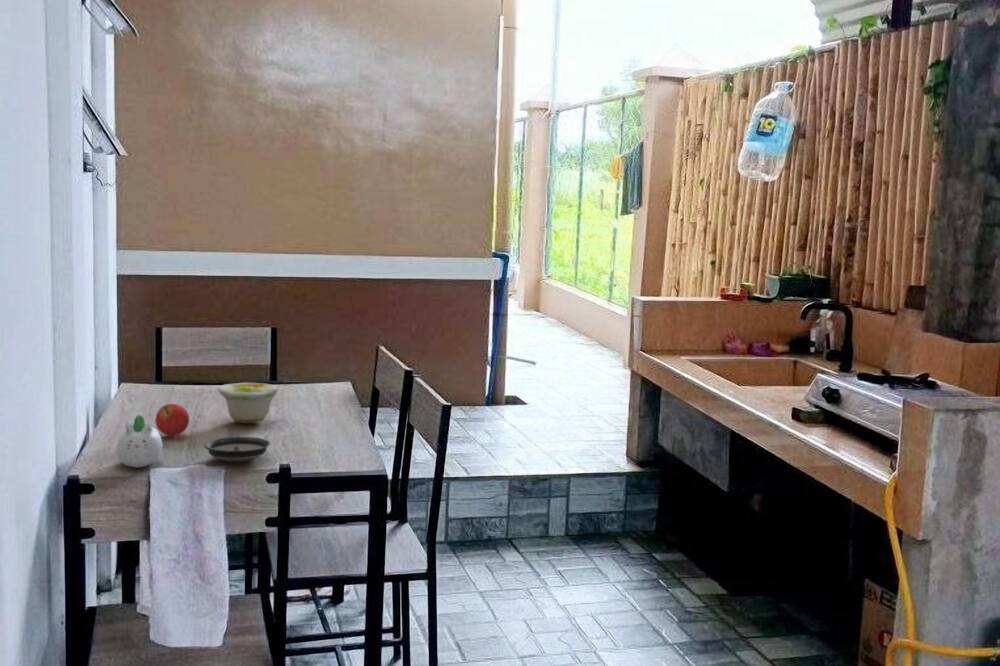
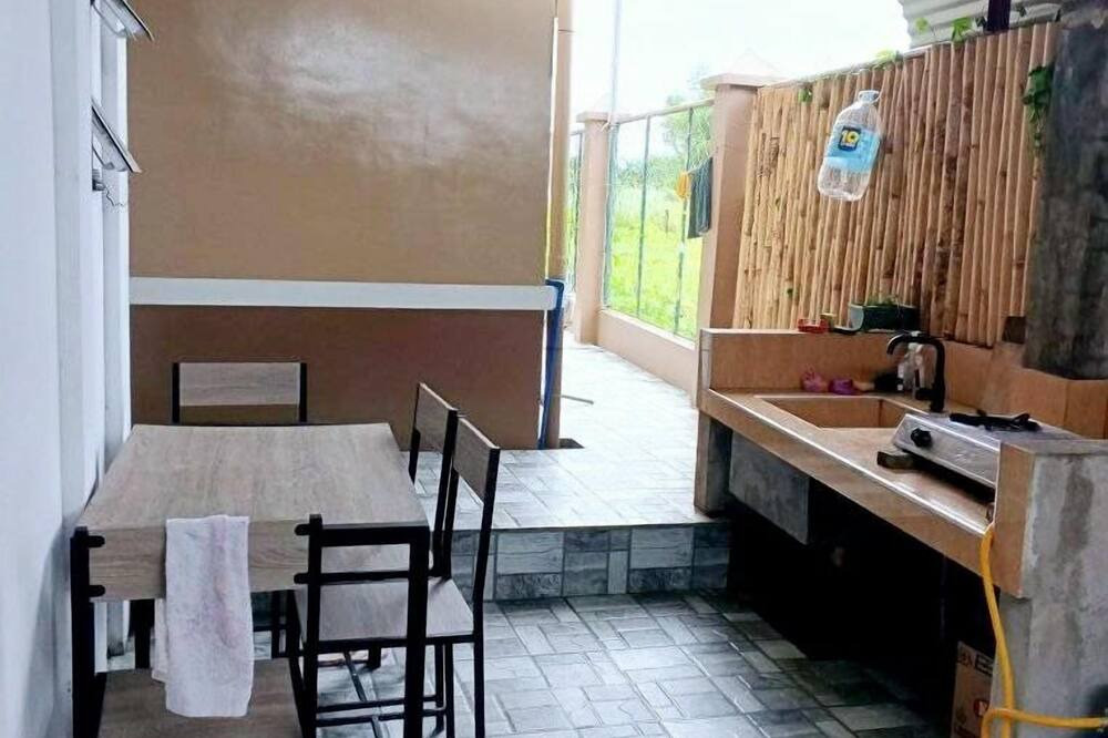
- bowl (248, 403)
- succulent planter (139, 439)
- fruit (172, 419)
- saucer (237, 451)
